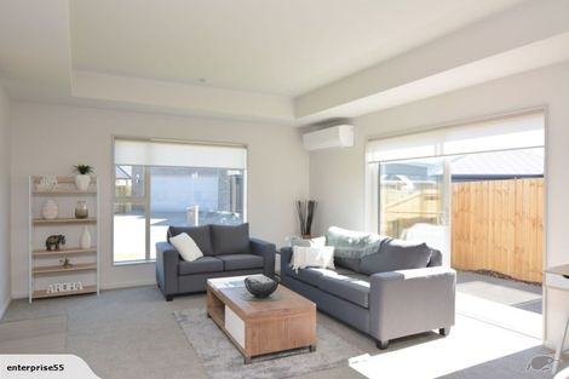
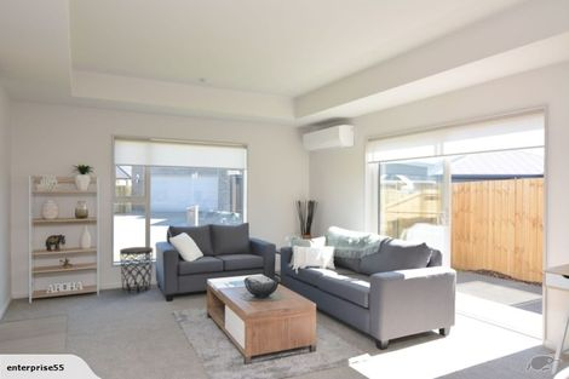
+ side table (137, 269)
